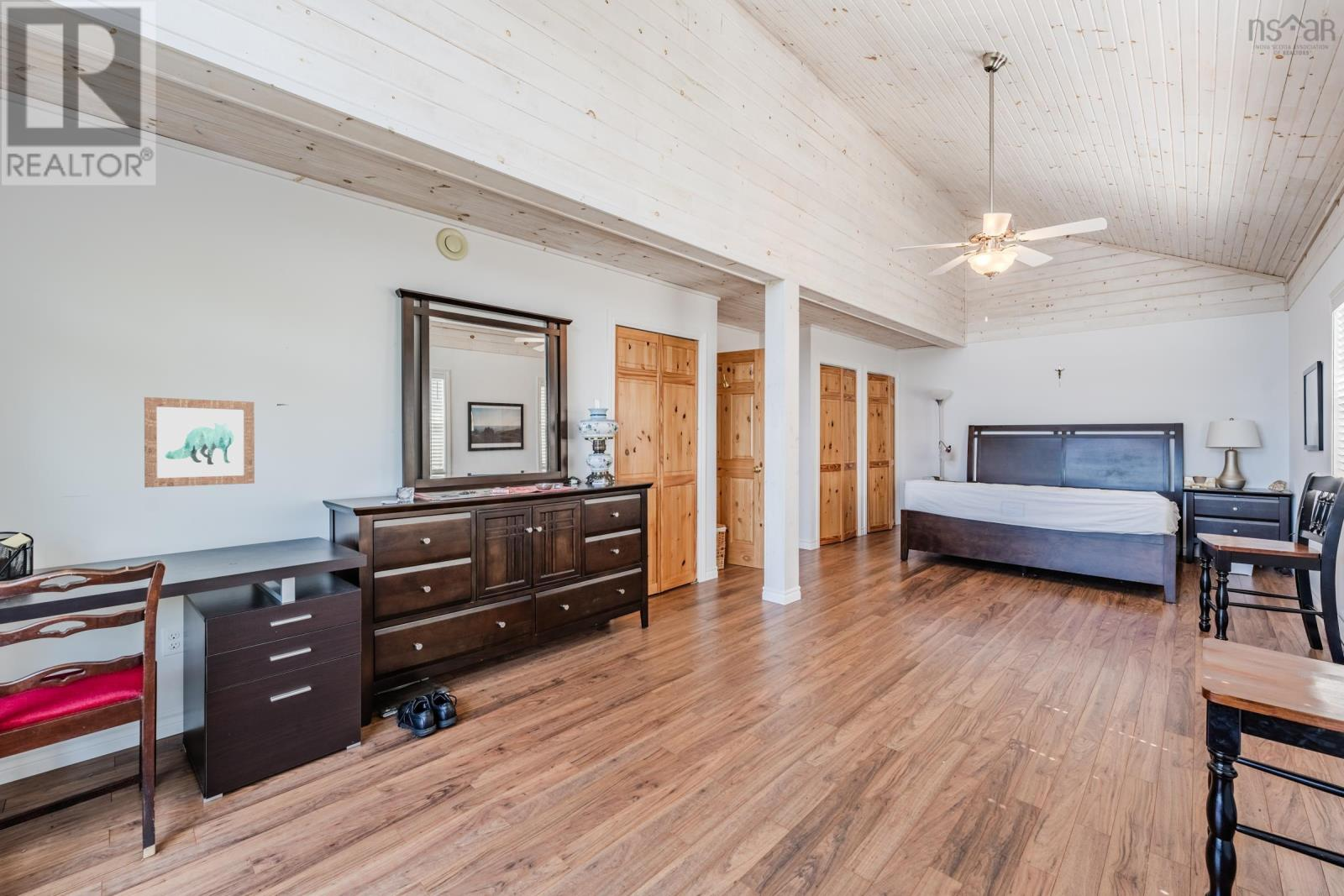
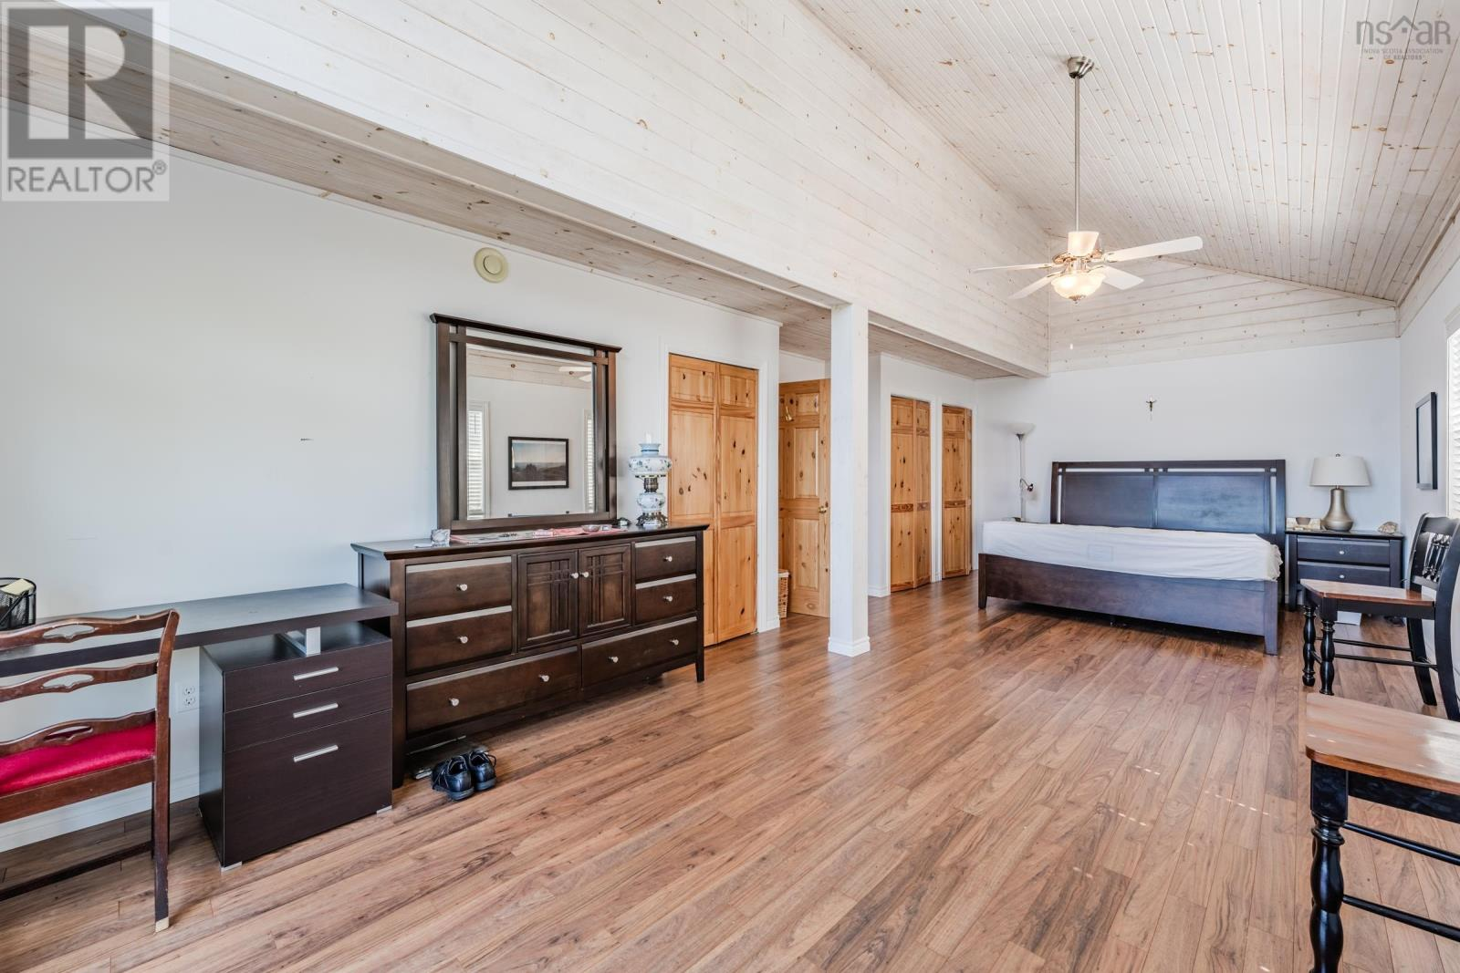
- wall art (202, 442)
